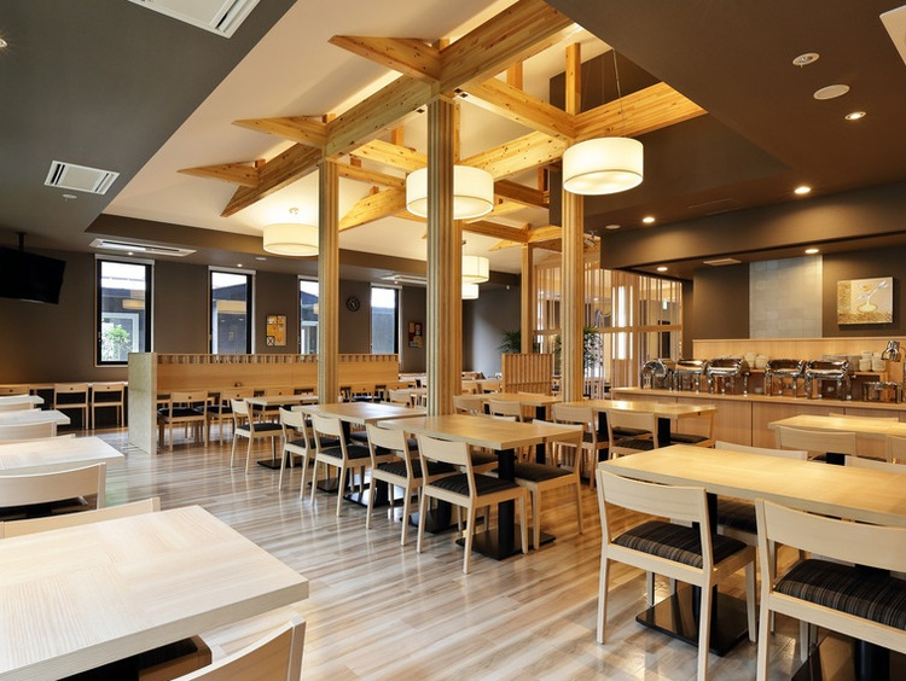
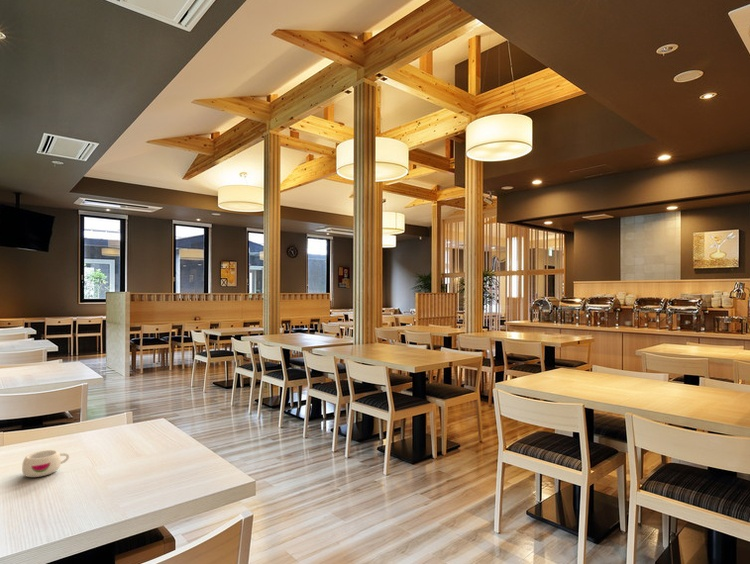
+ mug (46, 462)
